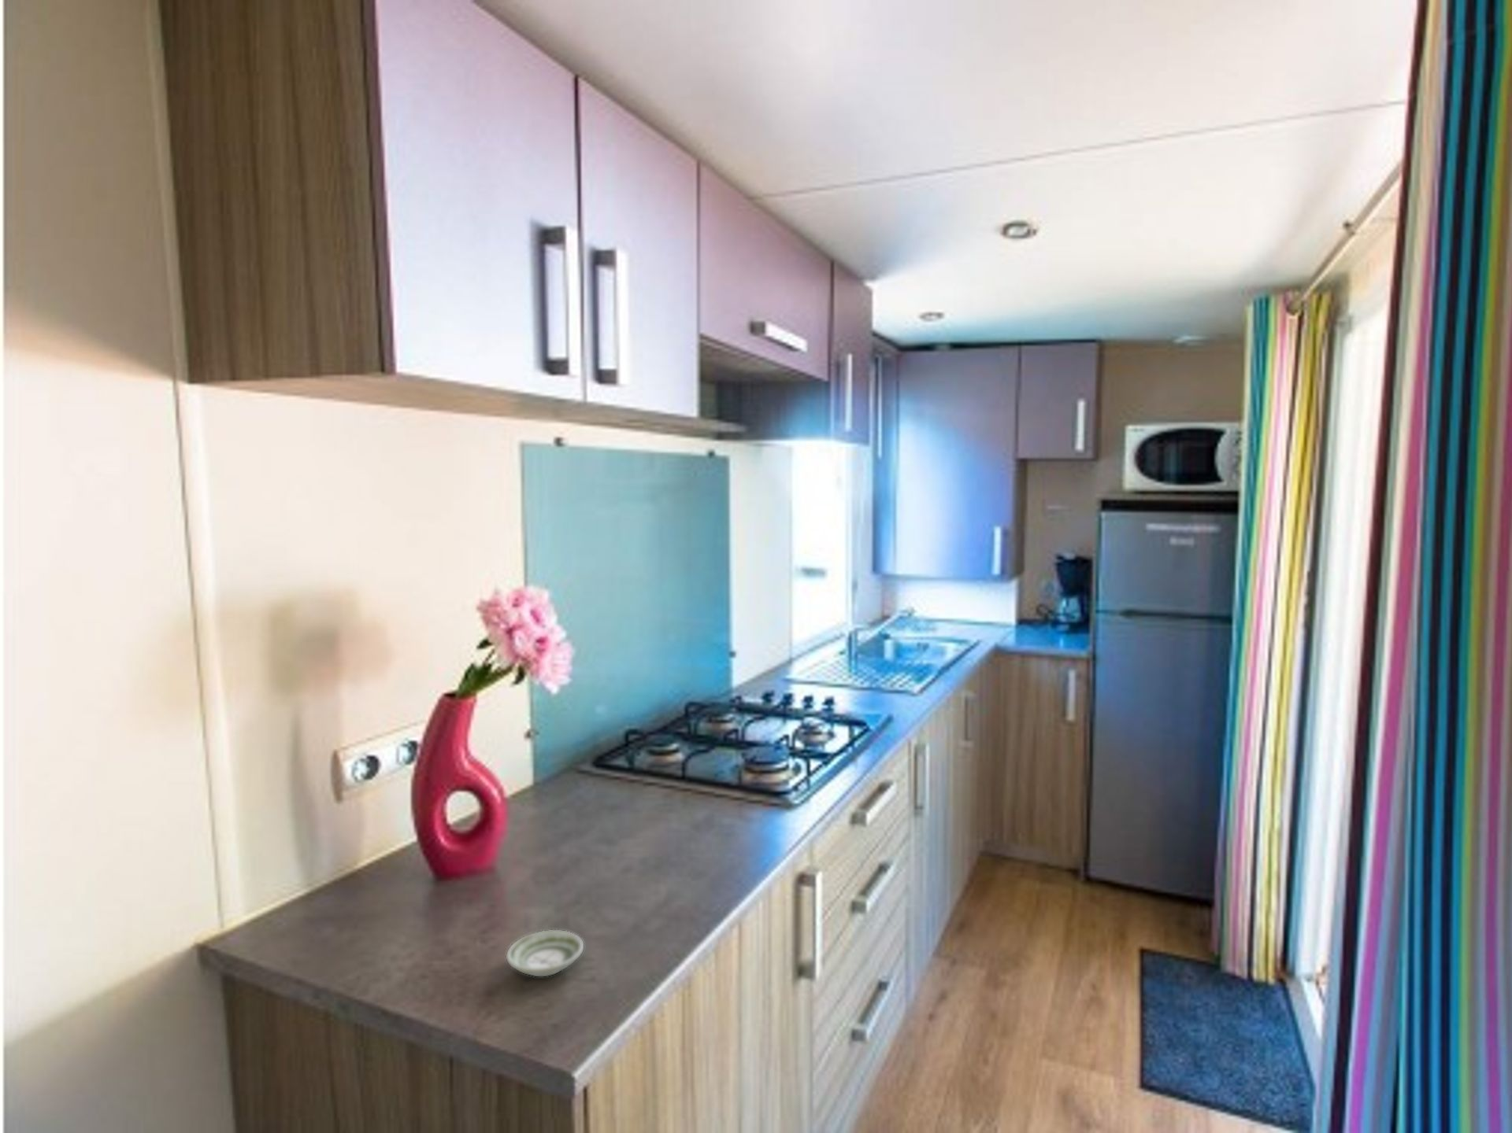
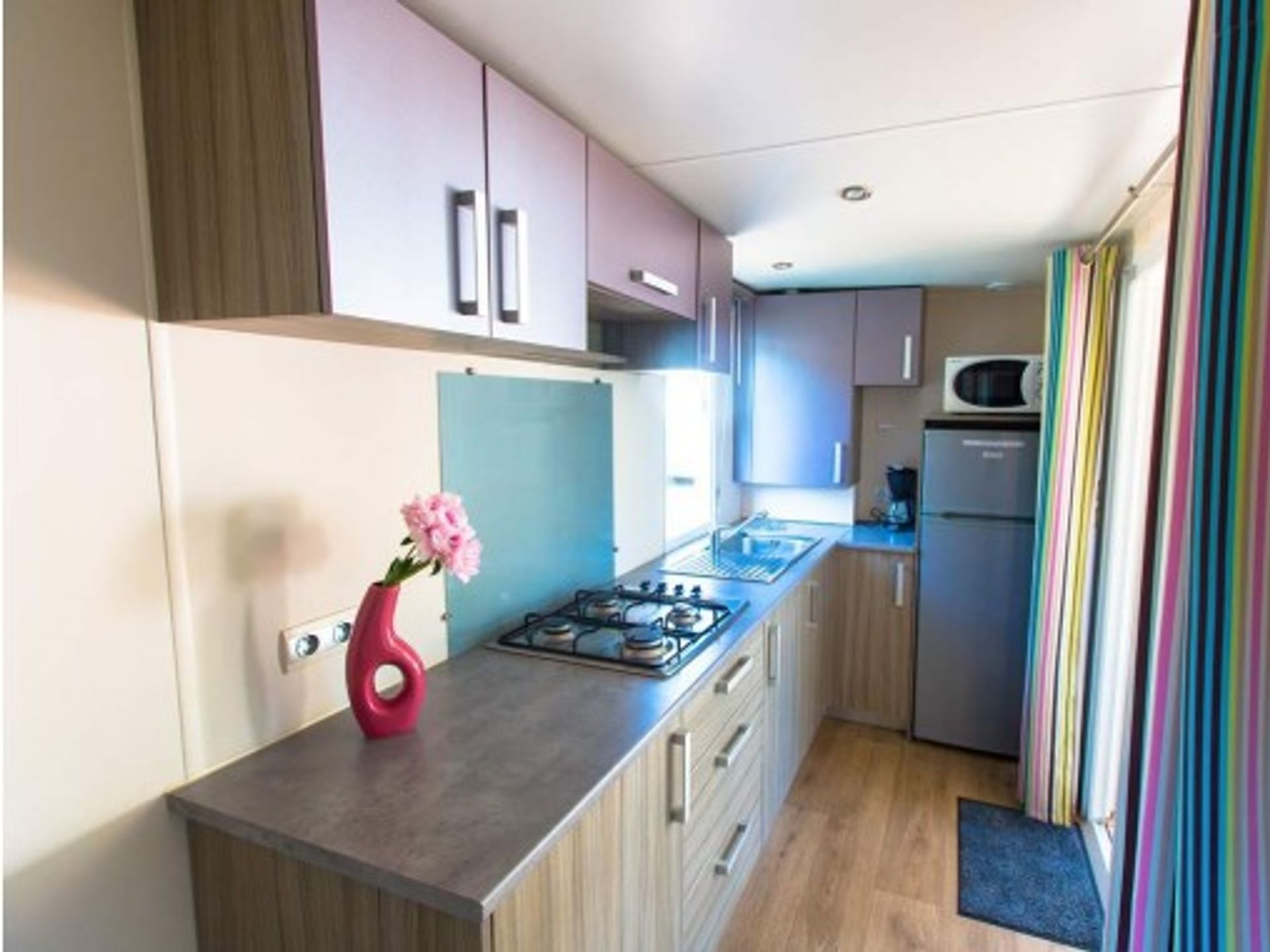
- saucer (545, 957)
